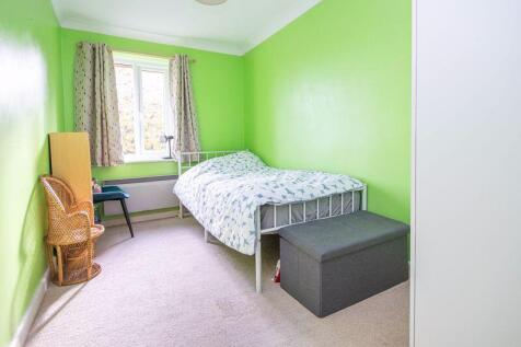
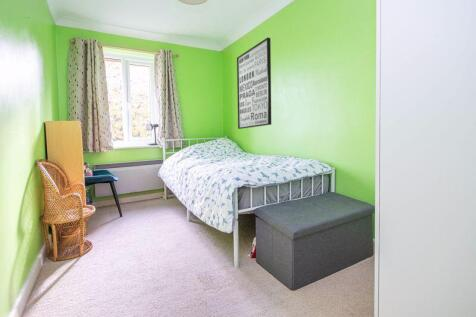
+ wall art (252, 88)
